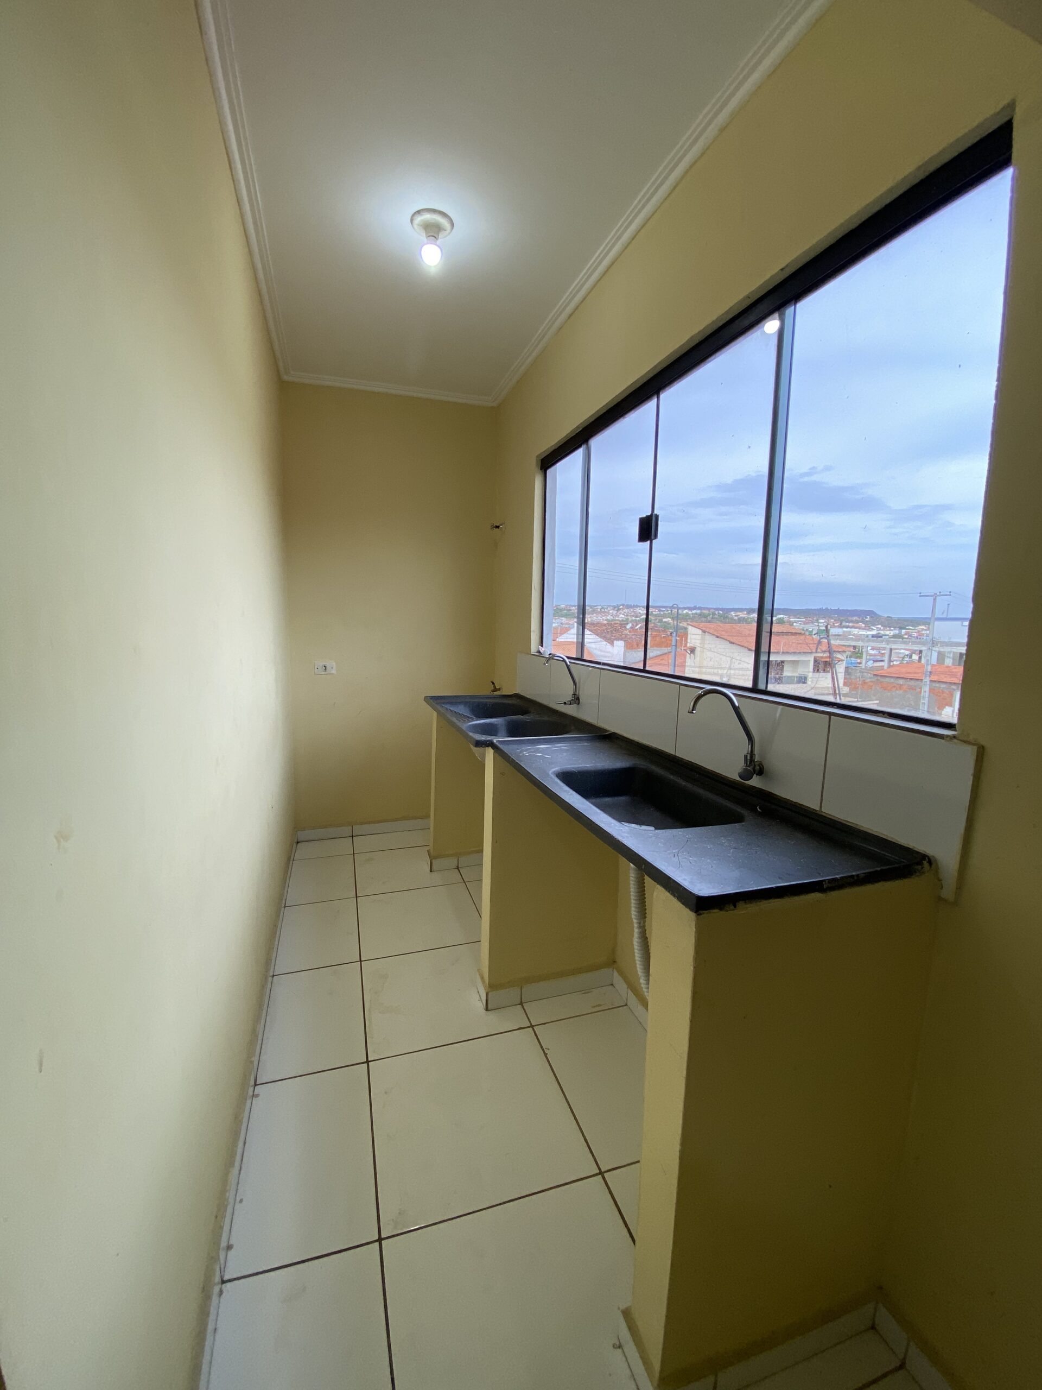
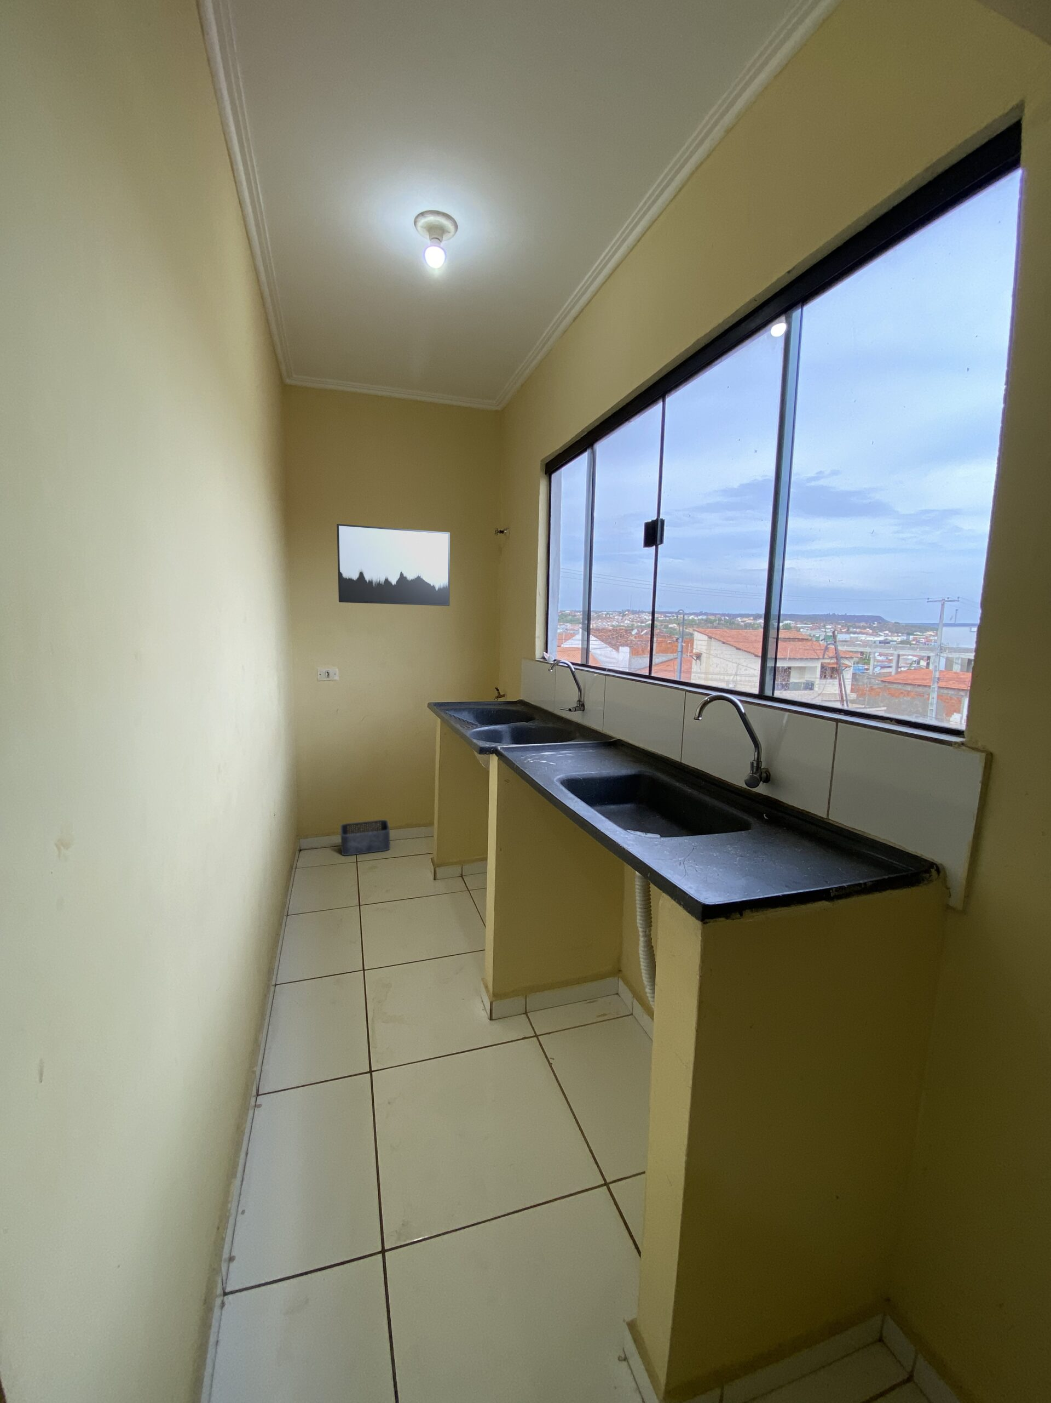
+ wall art (395, 567)
+ storage bin (365, 837)
